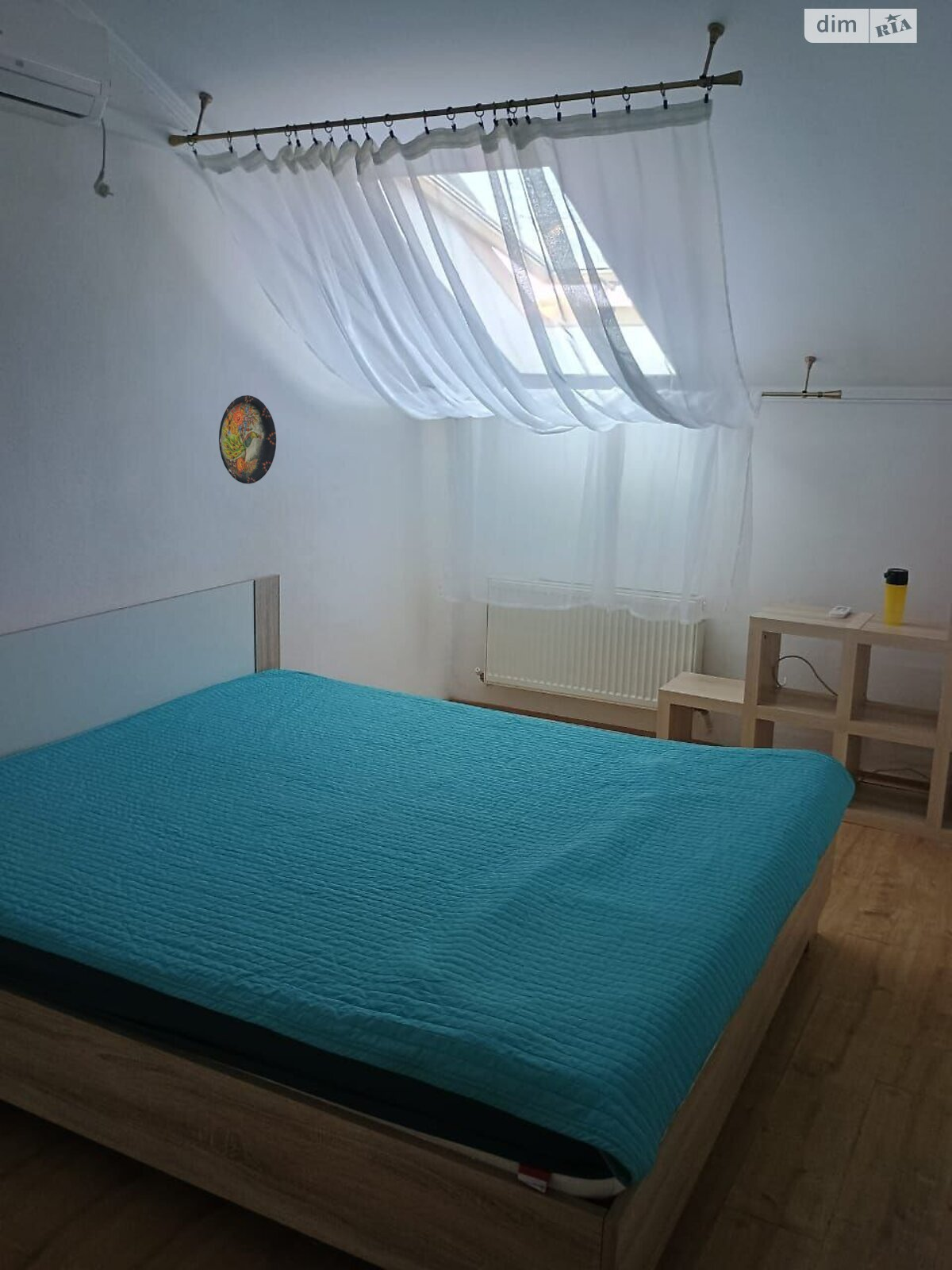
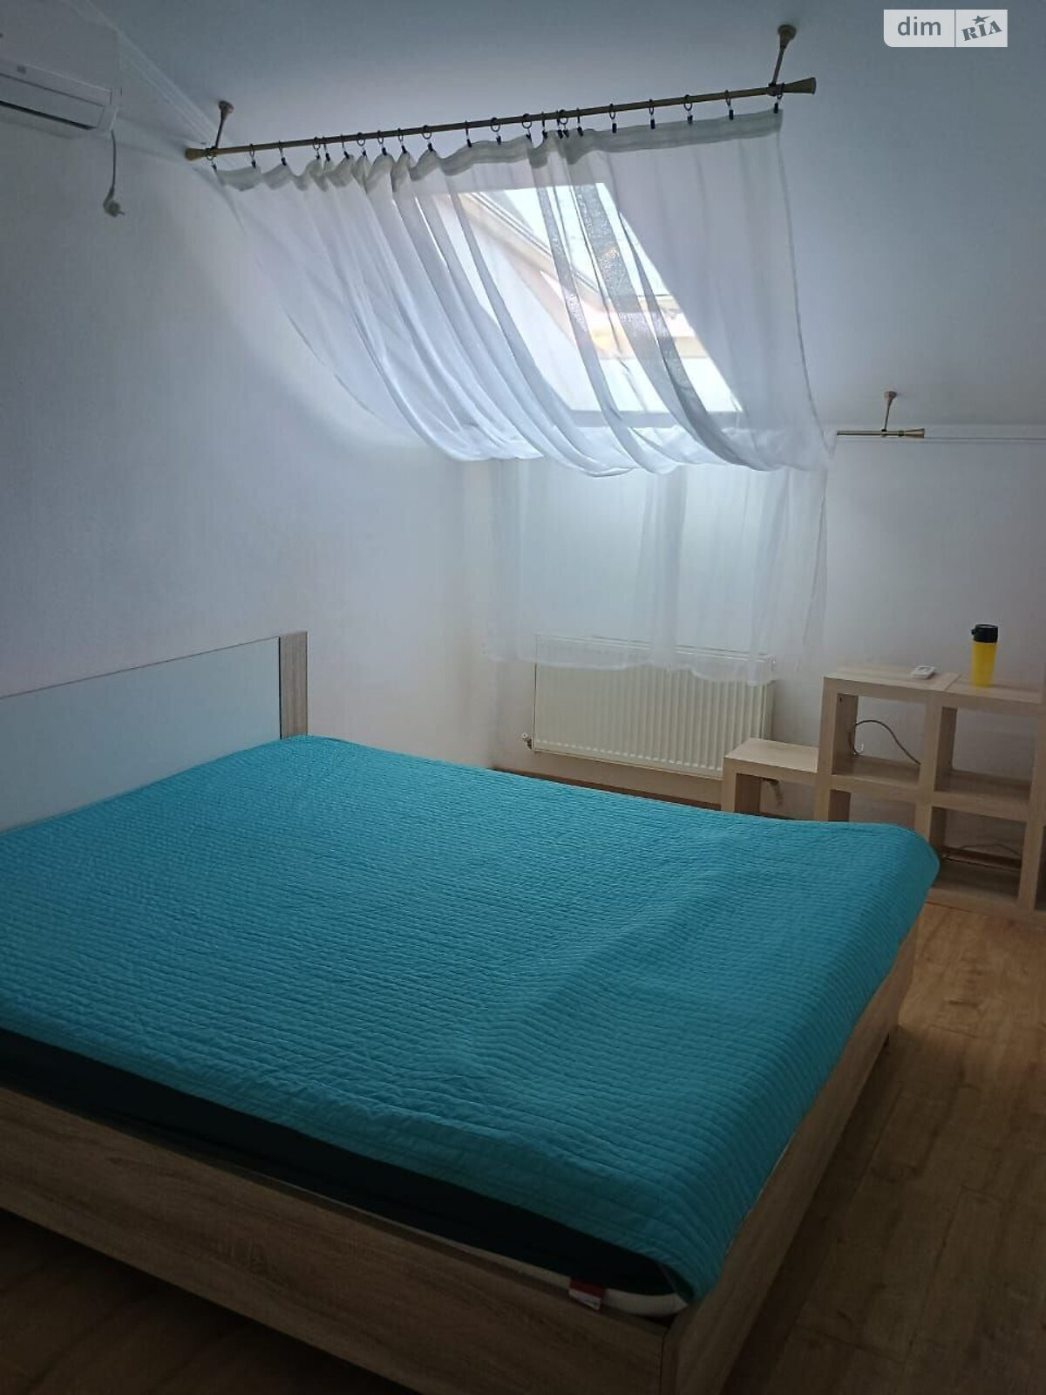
- decorative plate (245, 440)
